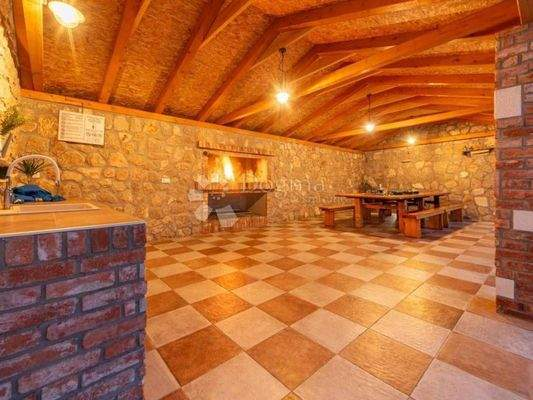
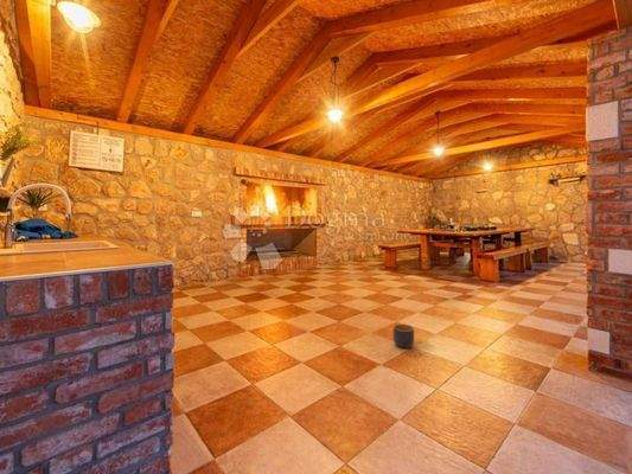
+ planter (403, 335)
